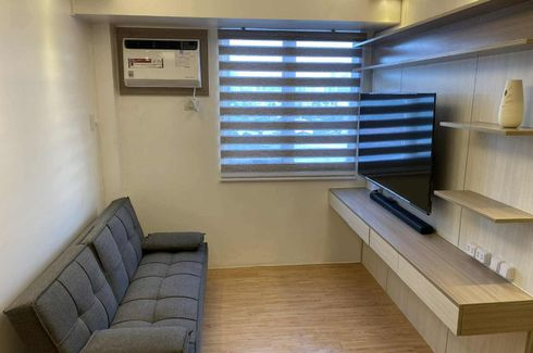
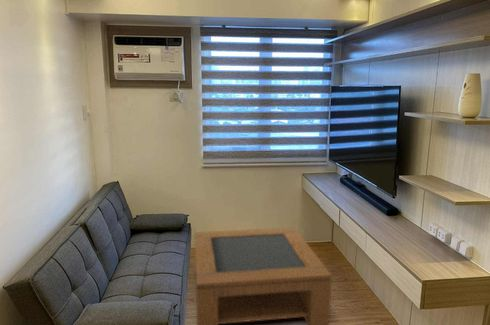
+ coffee table (253, 274)
